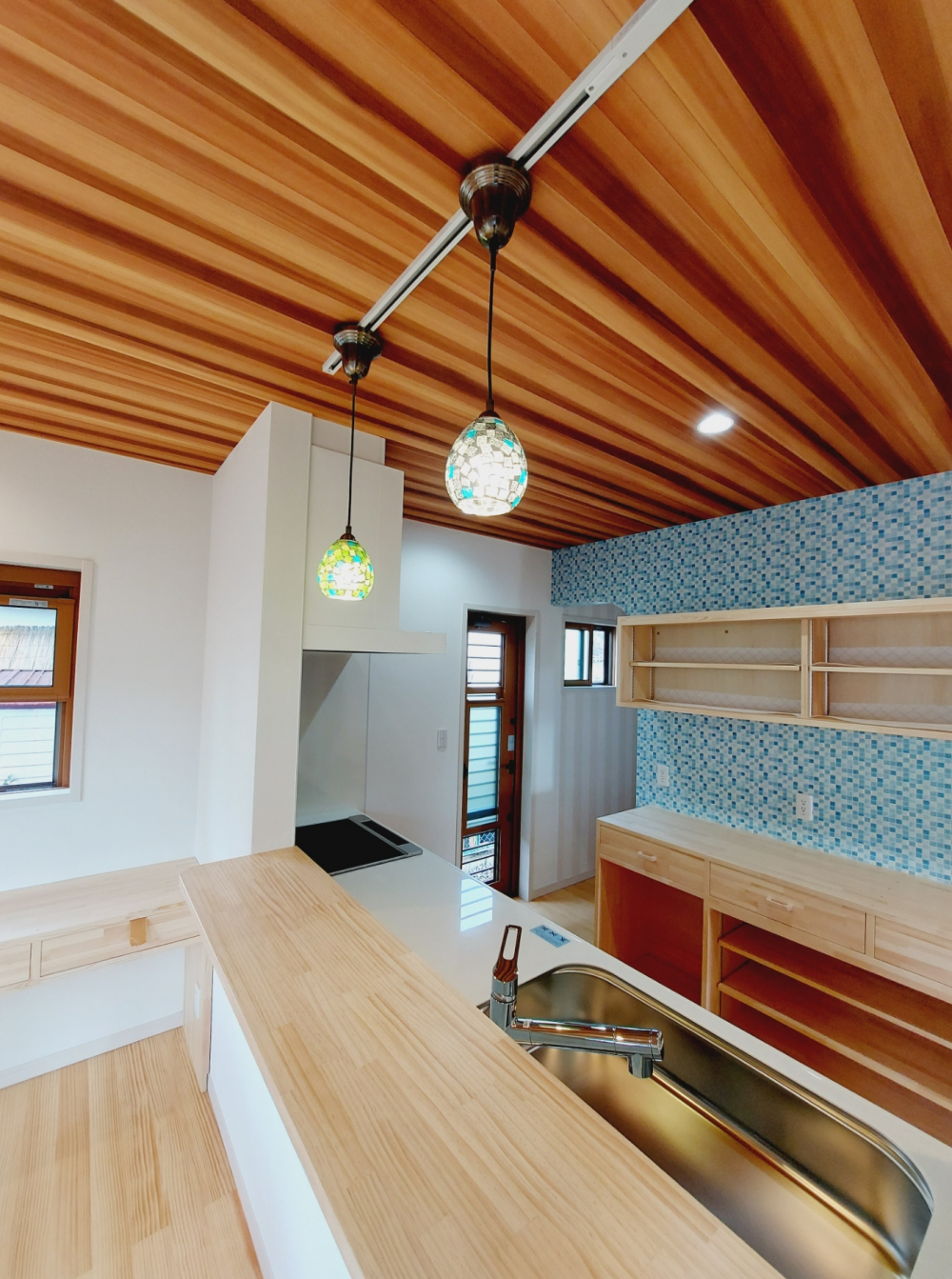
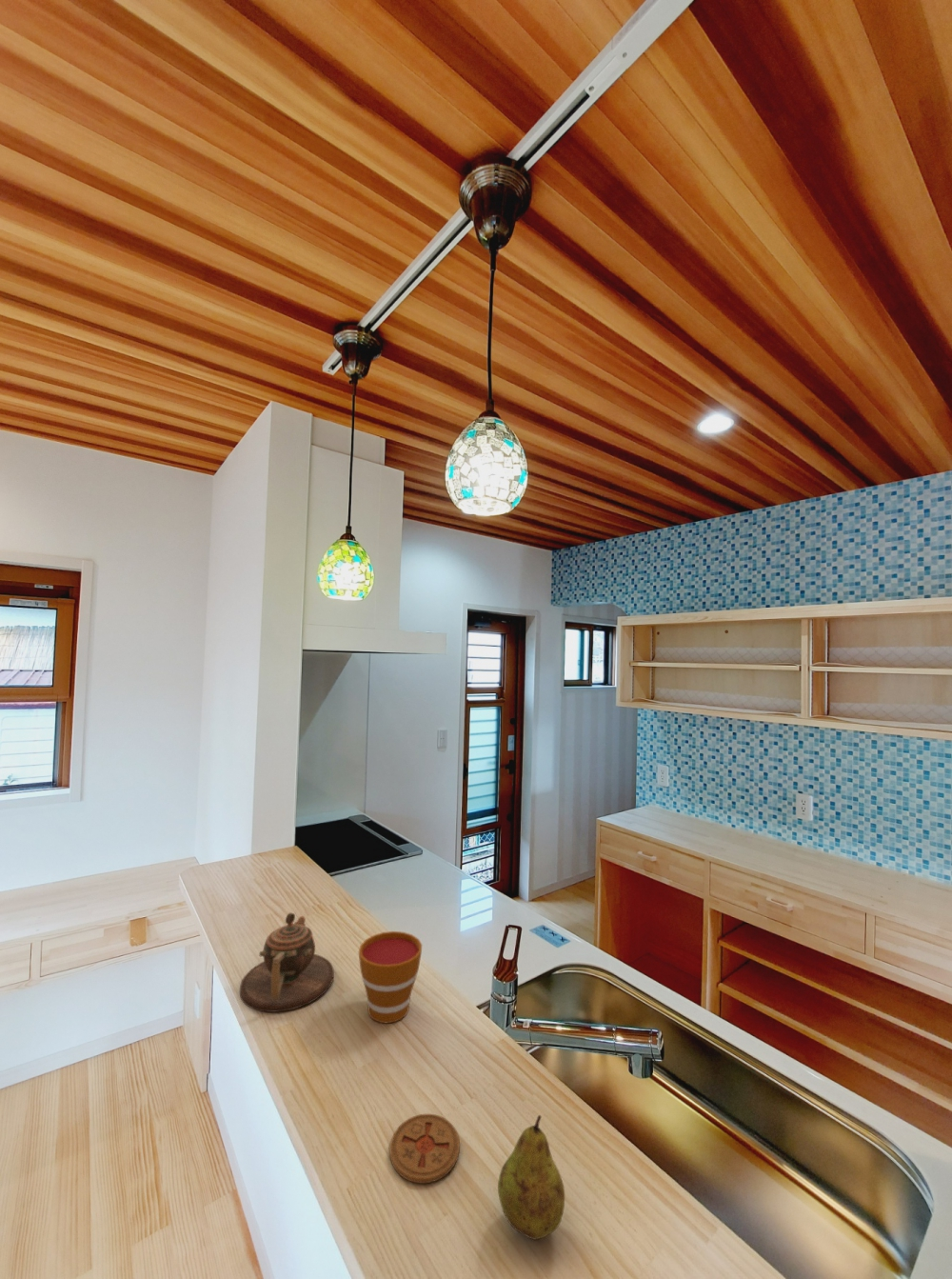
+ coaster (425, 1146)
+ cup (389, 974)
+ teapot (288, 948)
+ fruit (531, 1174)
